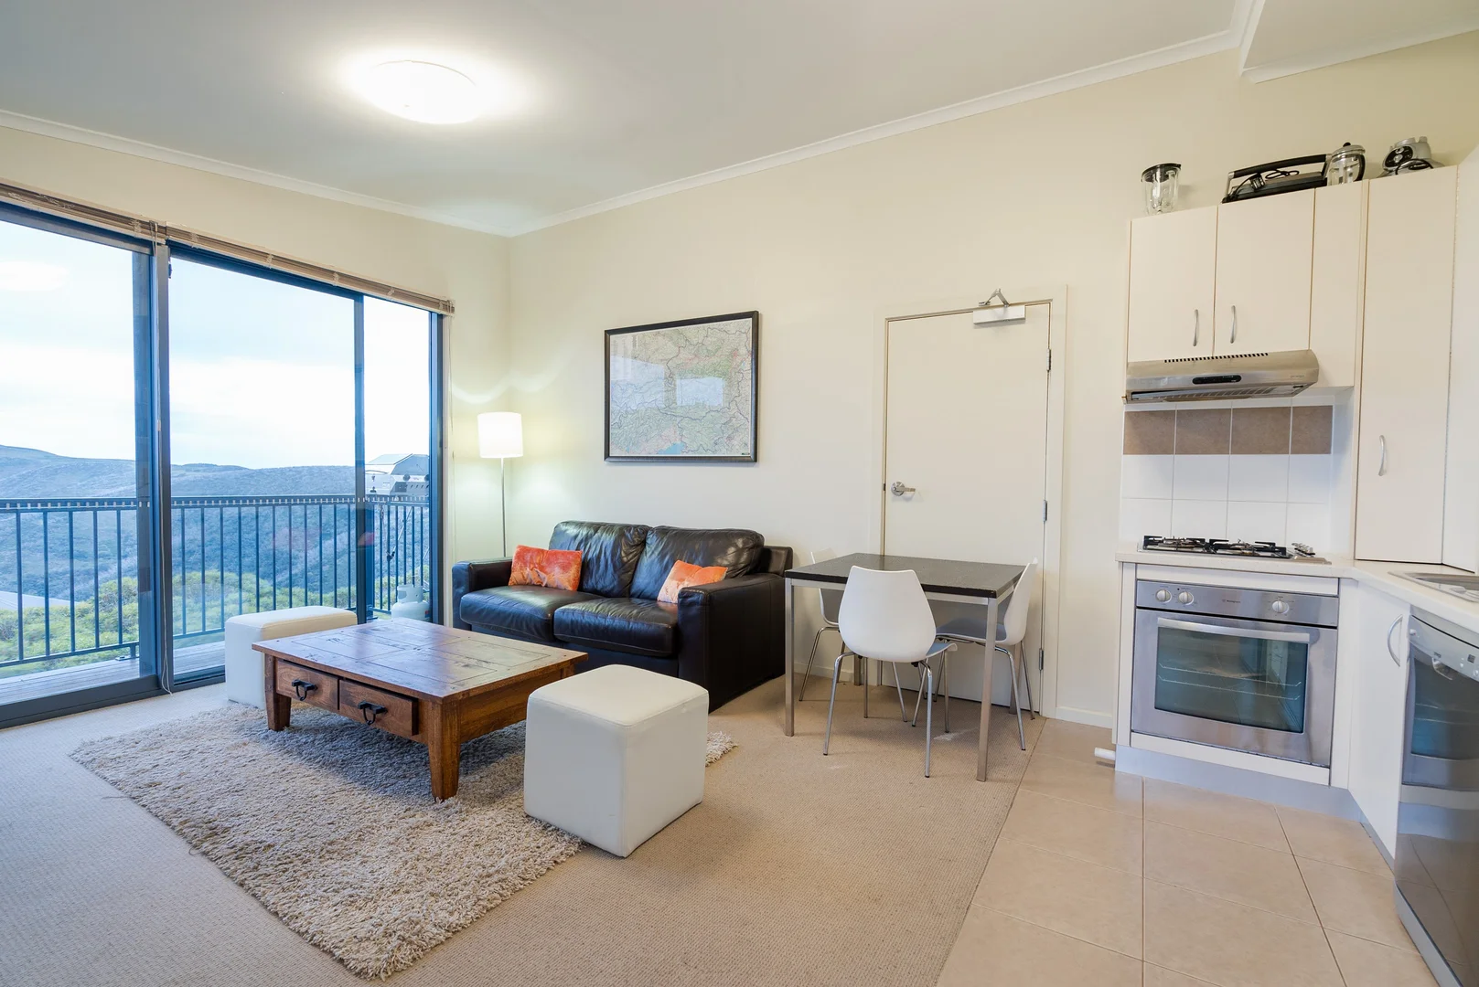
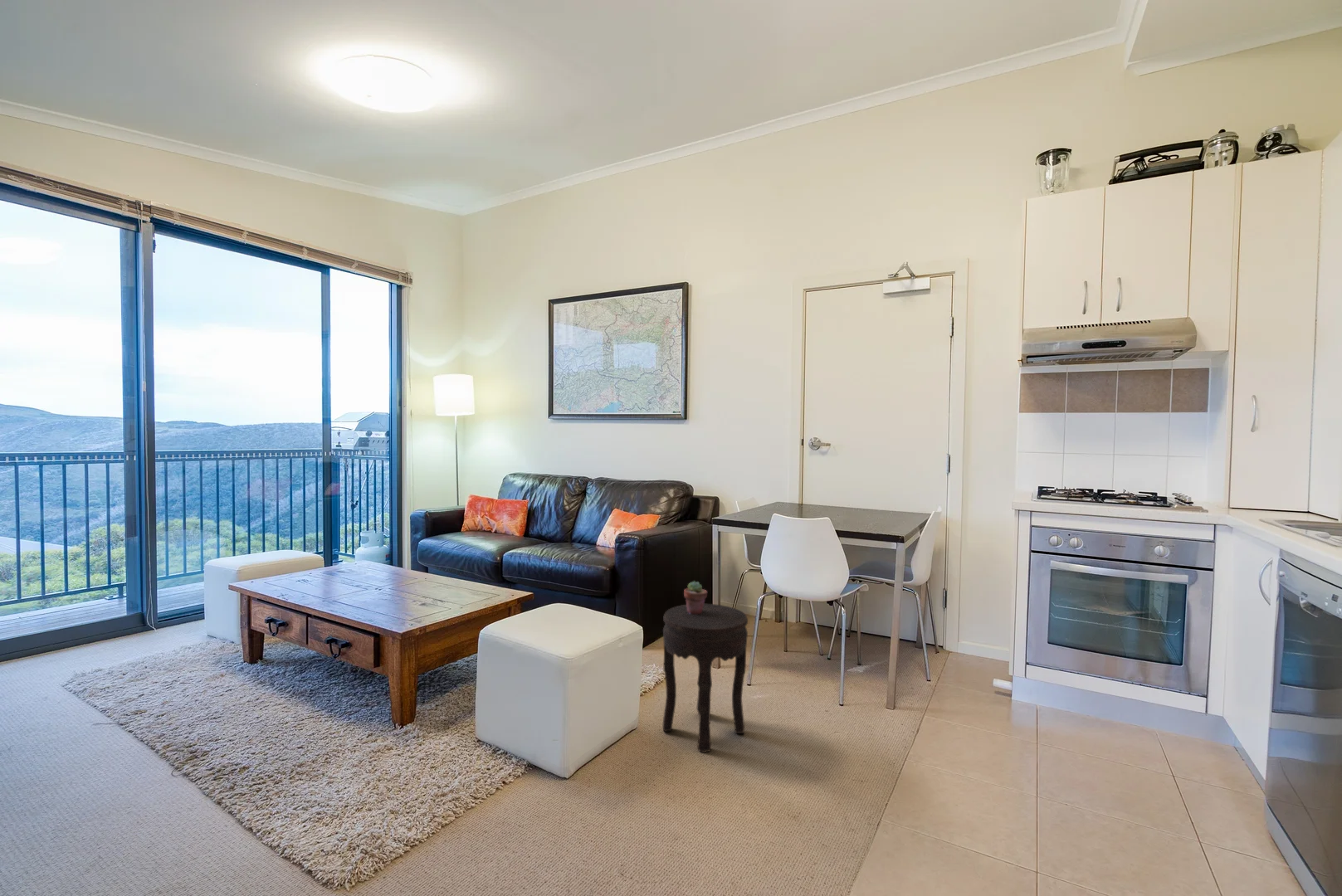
+ side table (704, 673)
+ potted succulent (695, 596)
